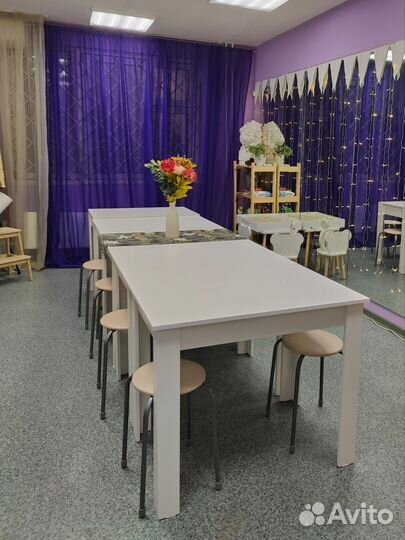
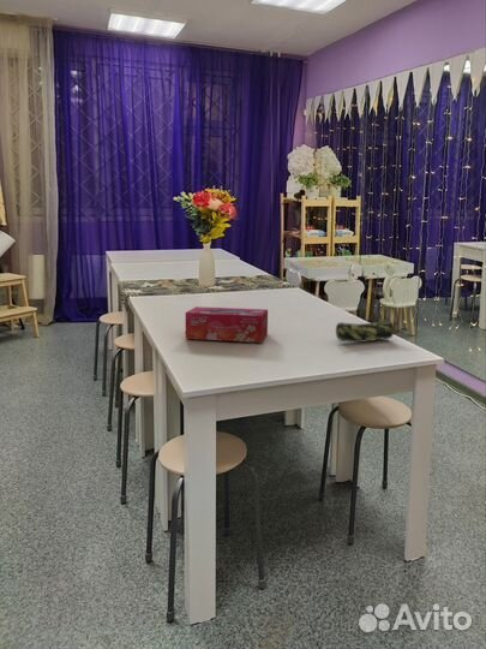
+ tissue box (227, 323)
+ pencil case (362, 331)
